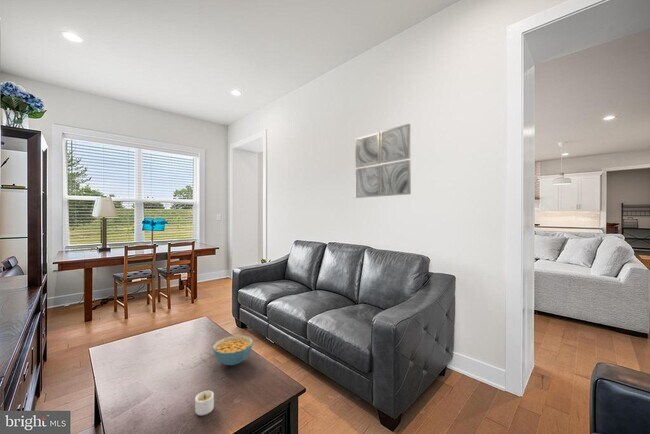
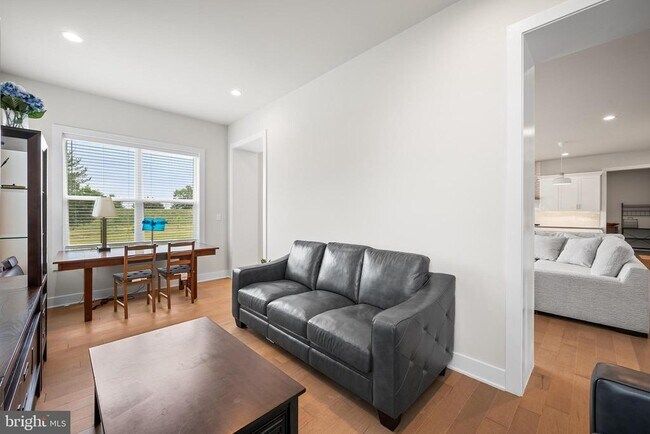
- cereal bowl (233, 353)
- candle (200, 404)
- wall art (380, 163)
